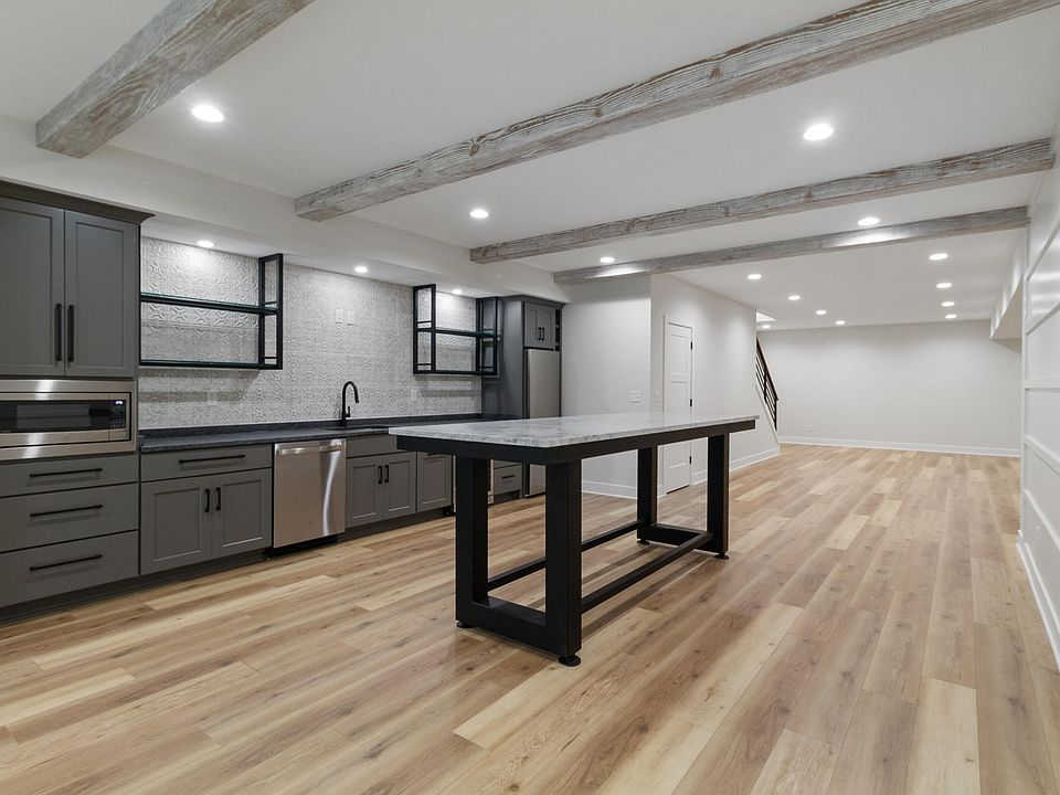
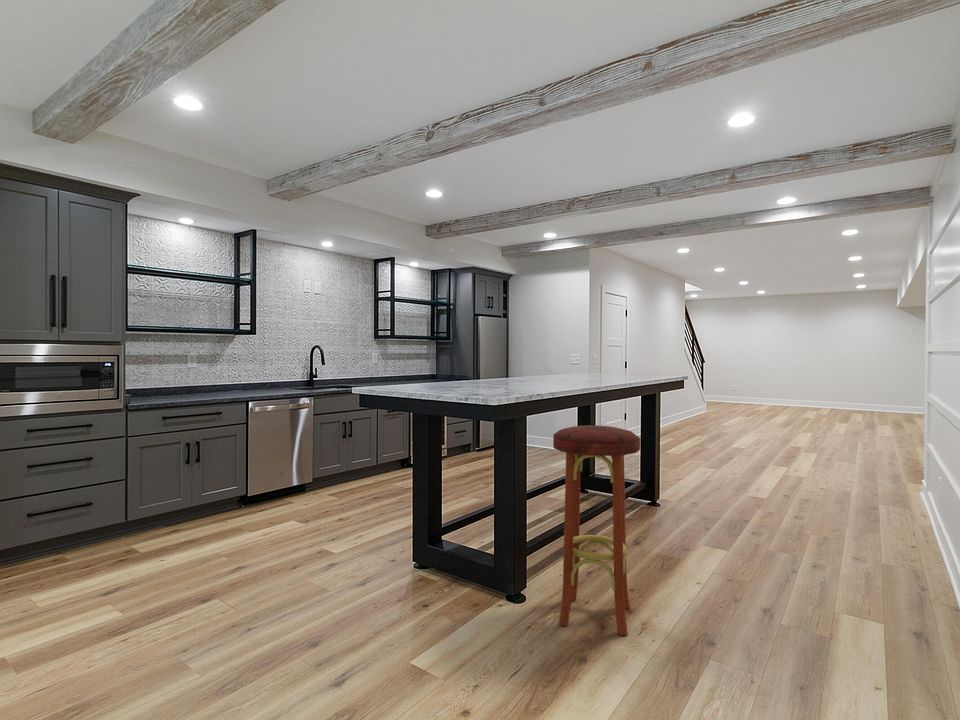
+ bar stool (595, 535)
